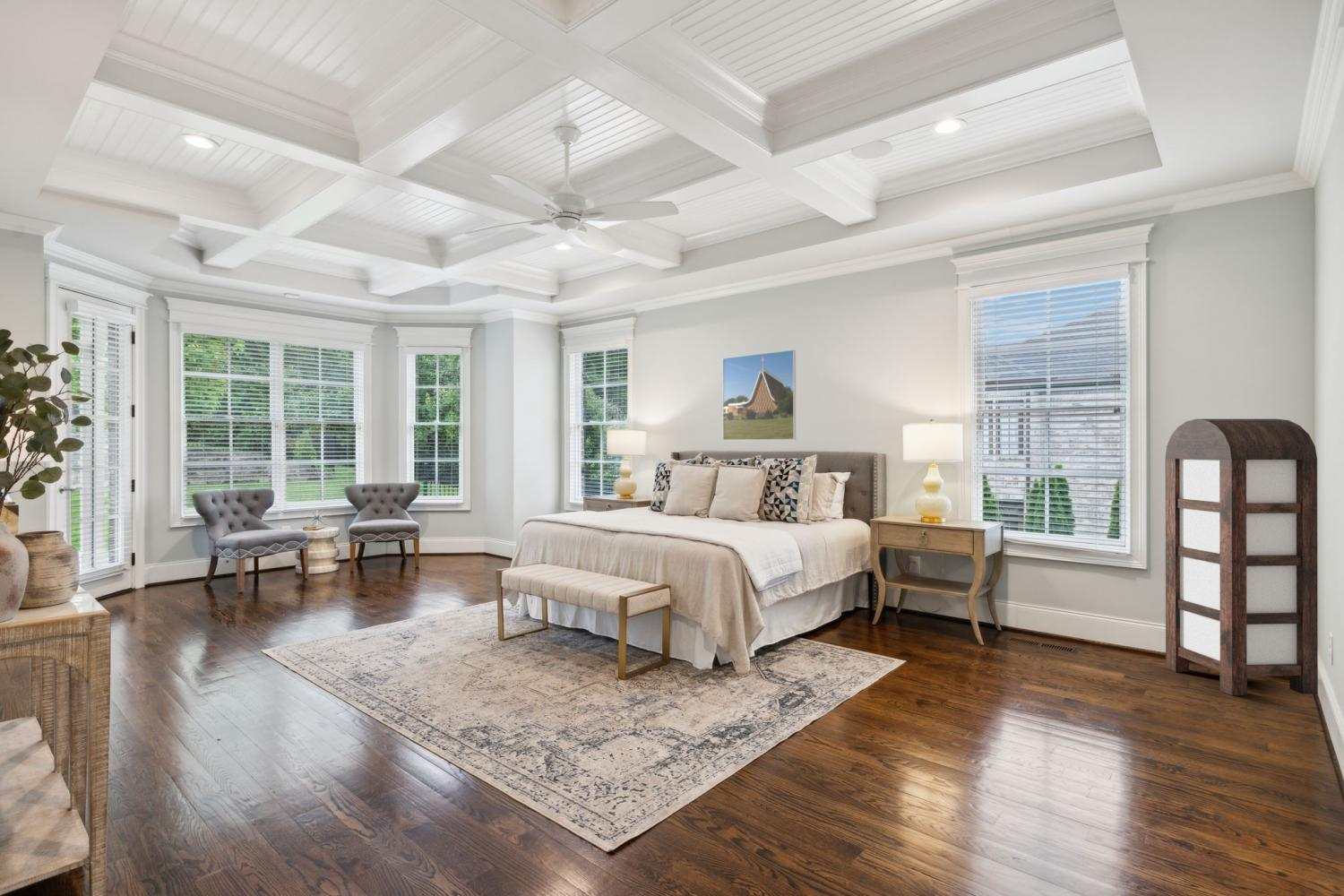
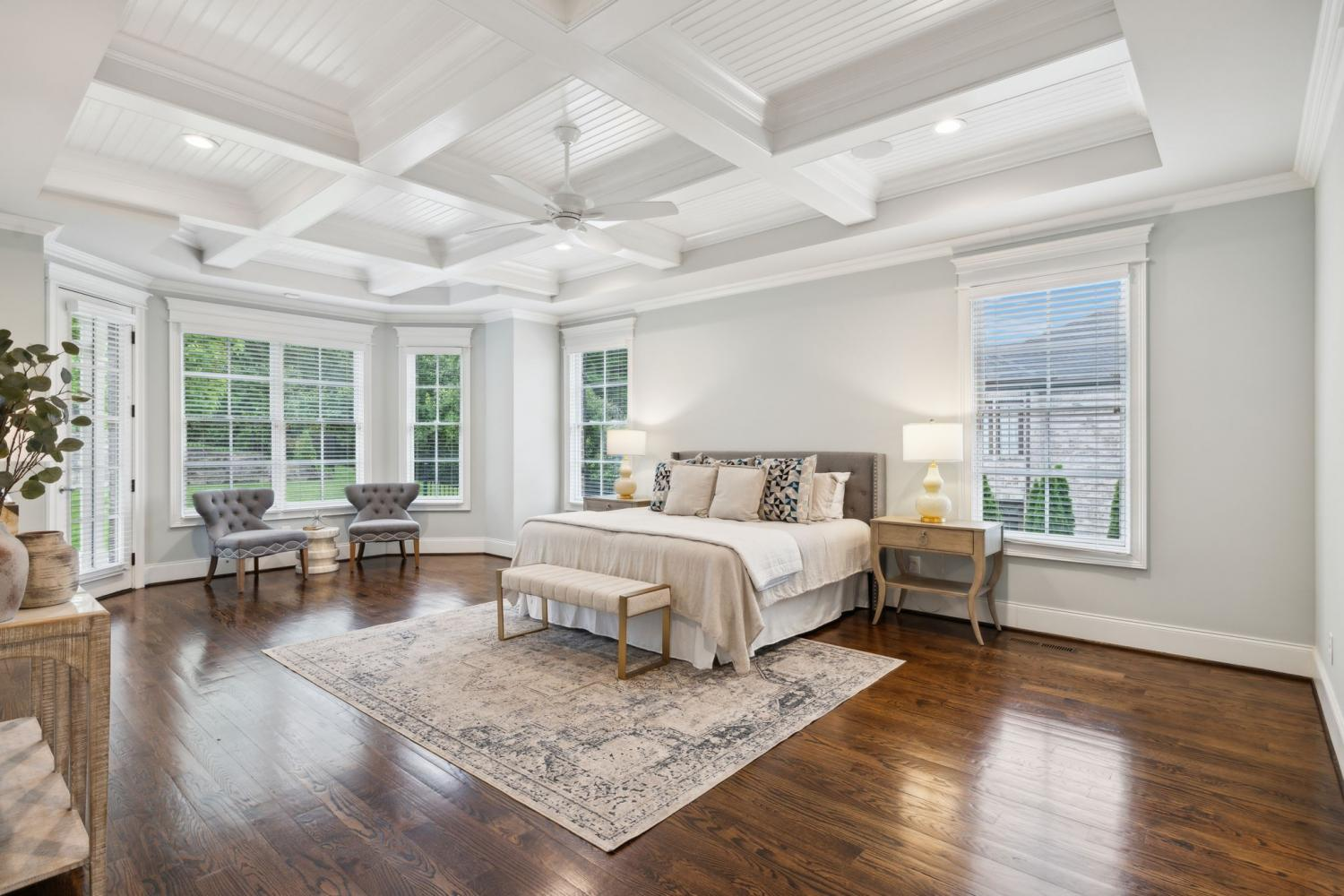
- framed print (757, 397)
- bookshelf (1236, 549)
